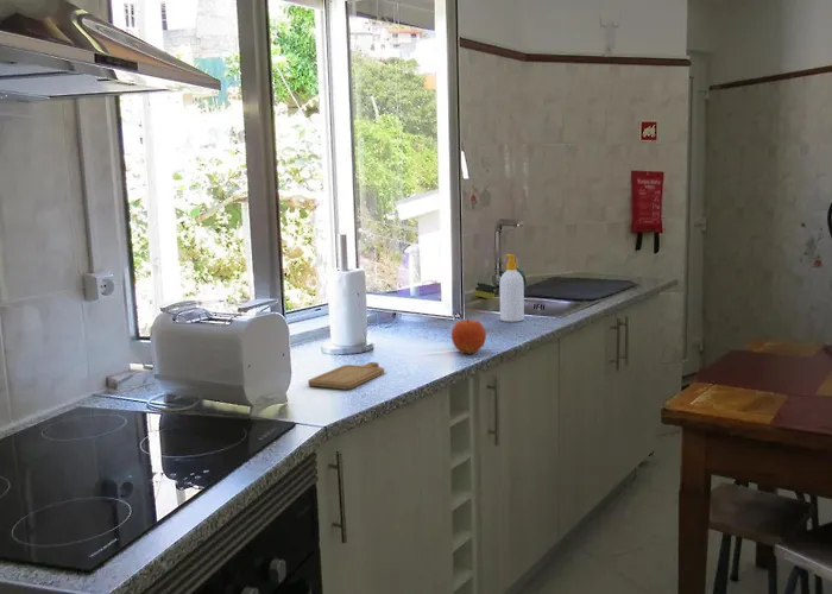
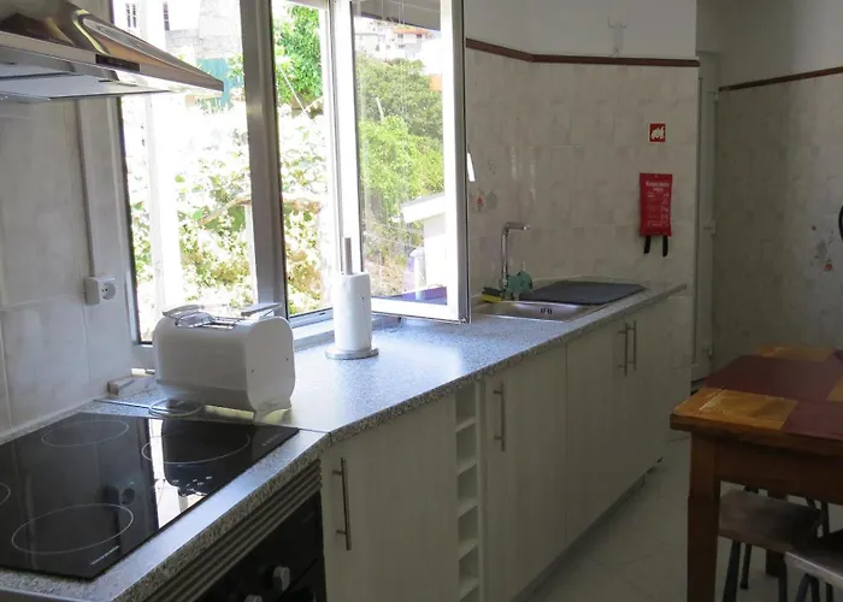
- soap bottle (511, 286)
- fruit (468, 335)
- chopping board (352, 373)
